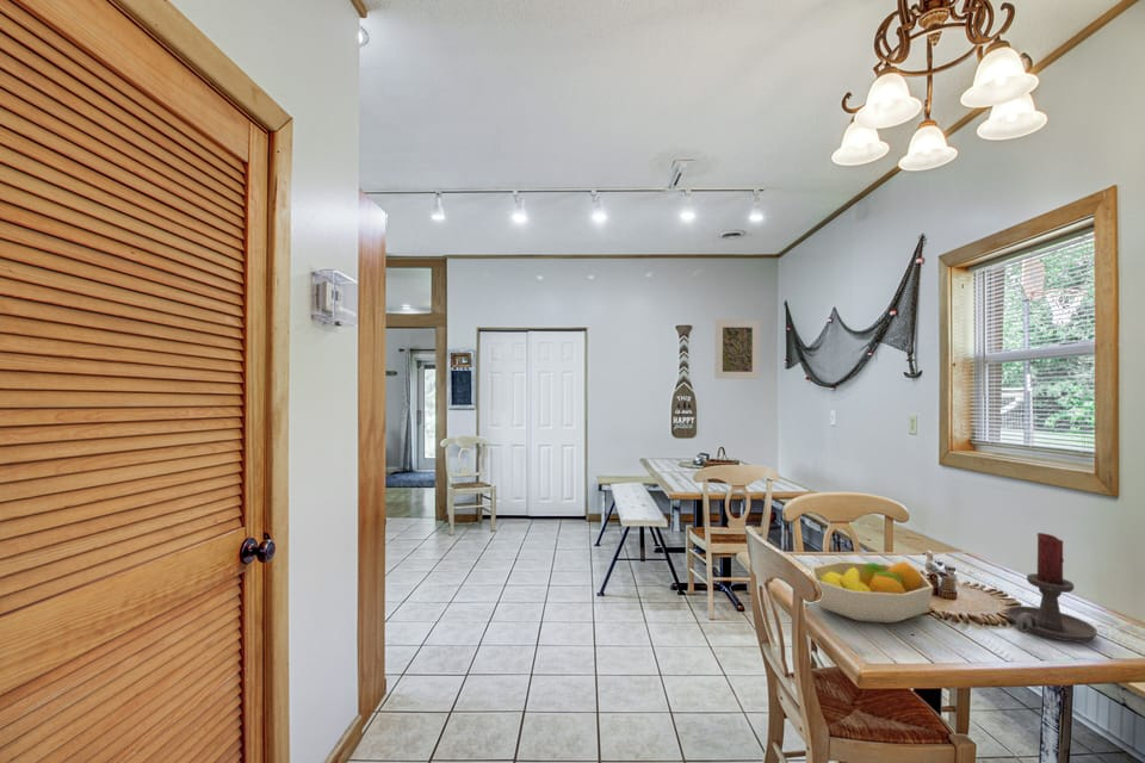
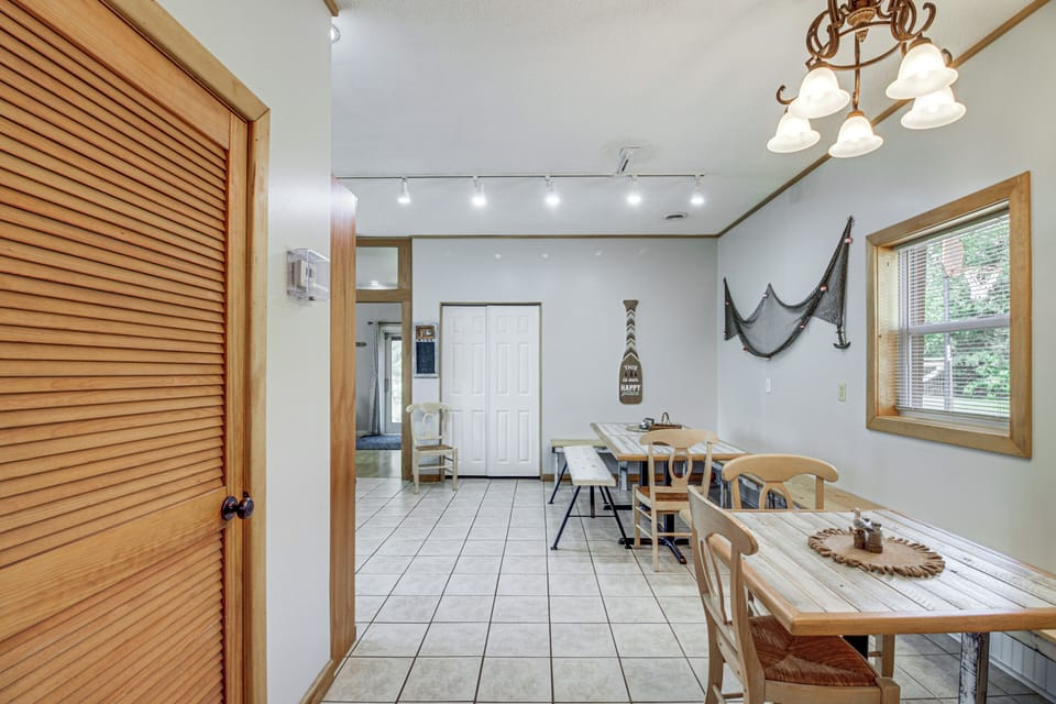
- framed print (737, 349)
- candle holder (1044, 582)
- fruit bowl (868, 585)
